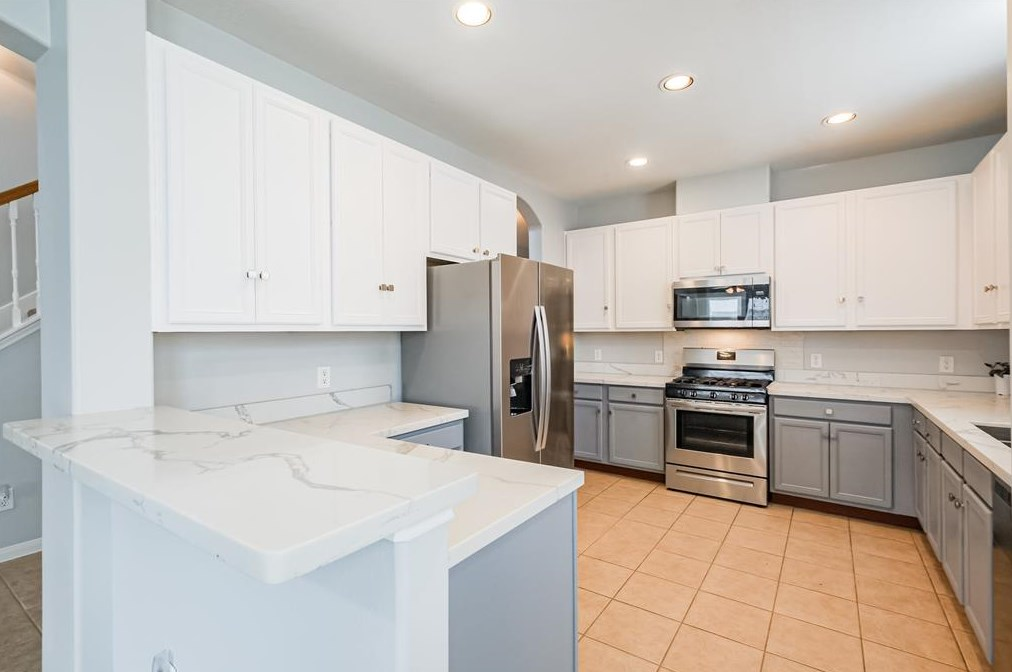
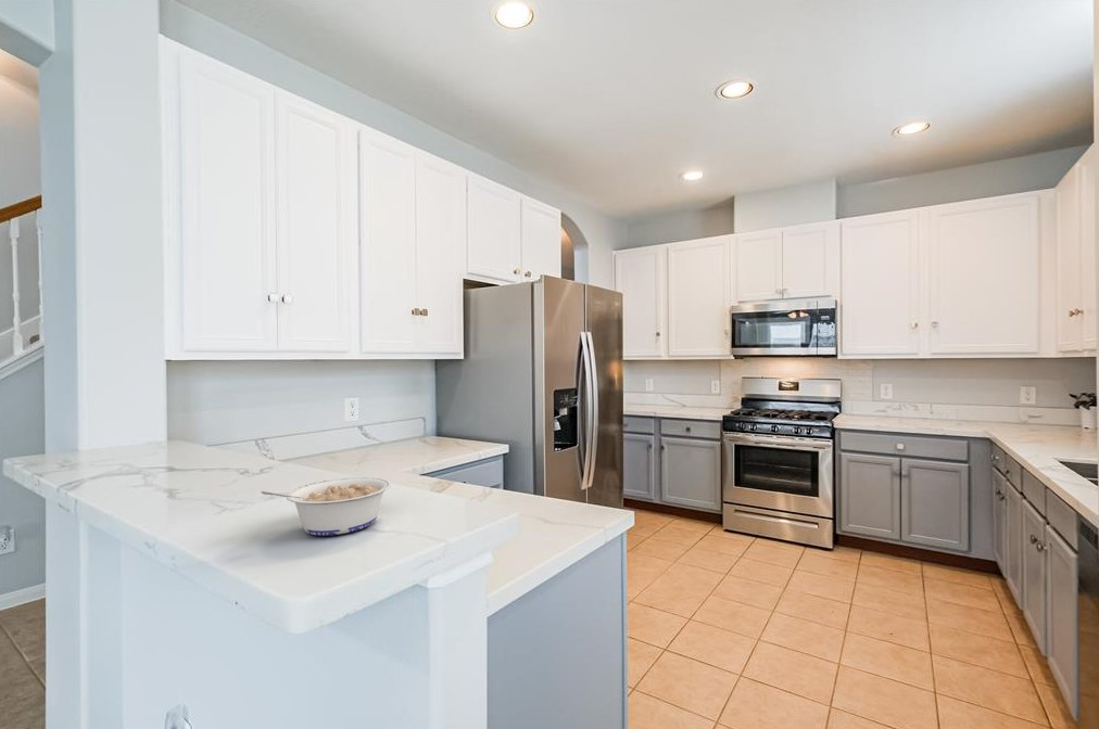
+ legume (338, 503)
